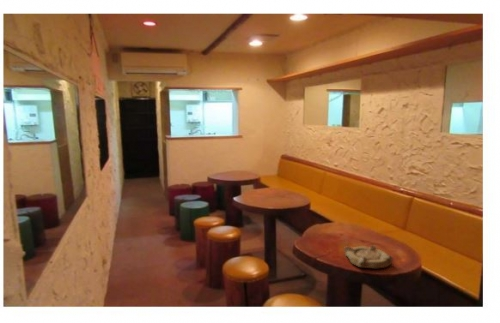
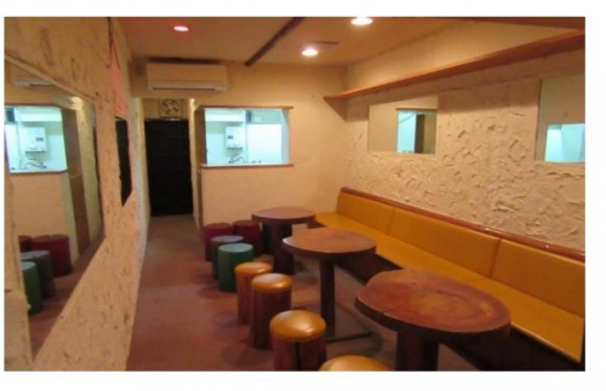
- ashtray (367, 255)
